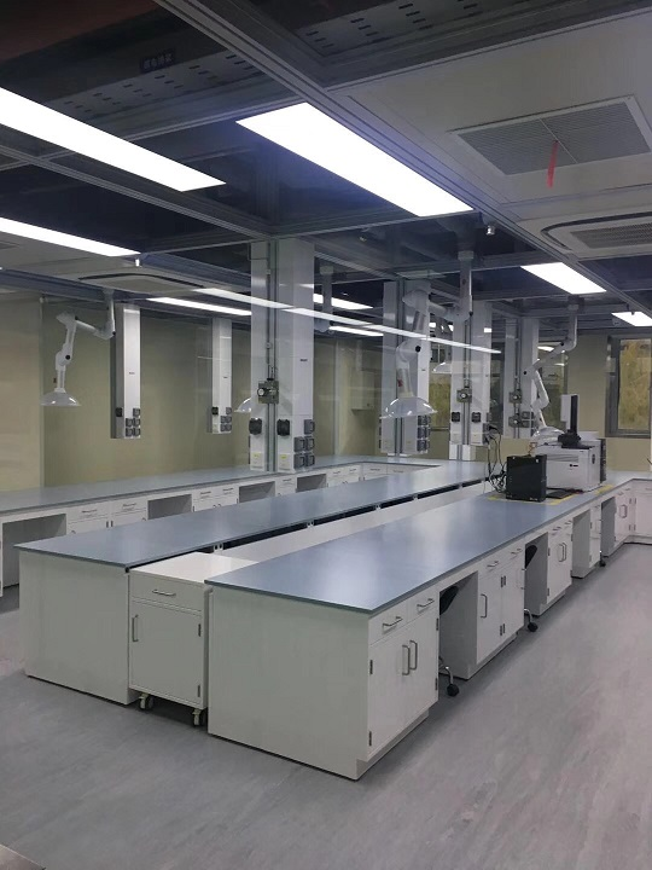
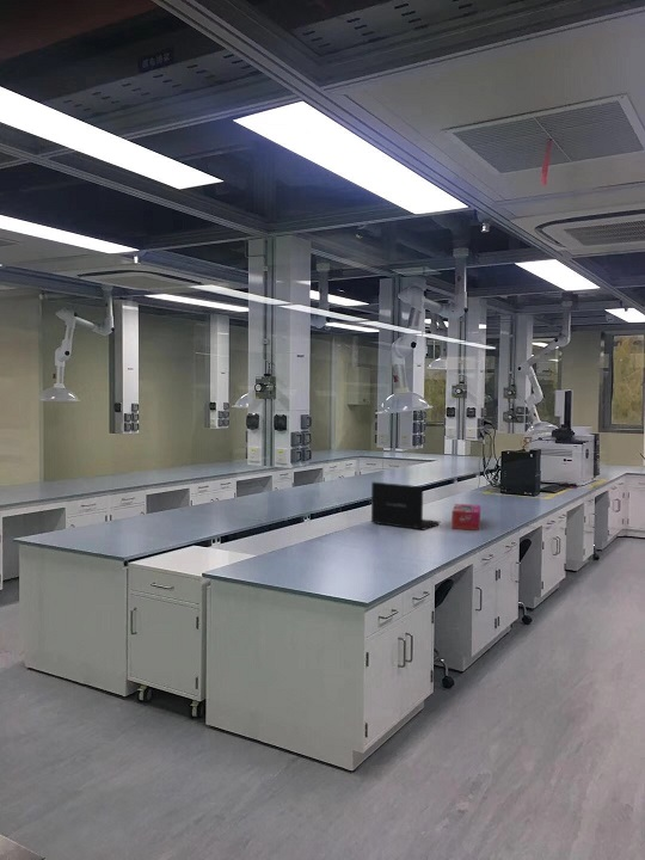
+ laptop (405, 503)
+ tissue box (466, 516)
